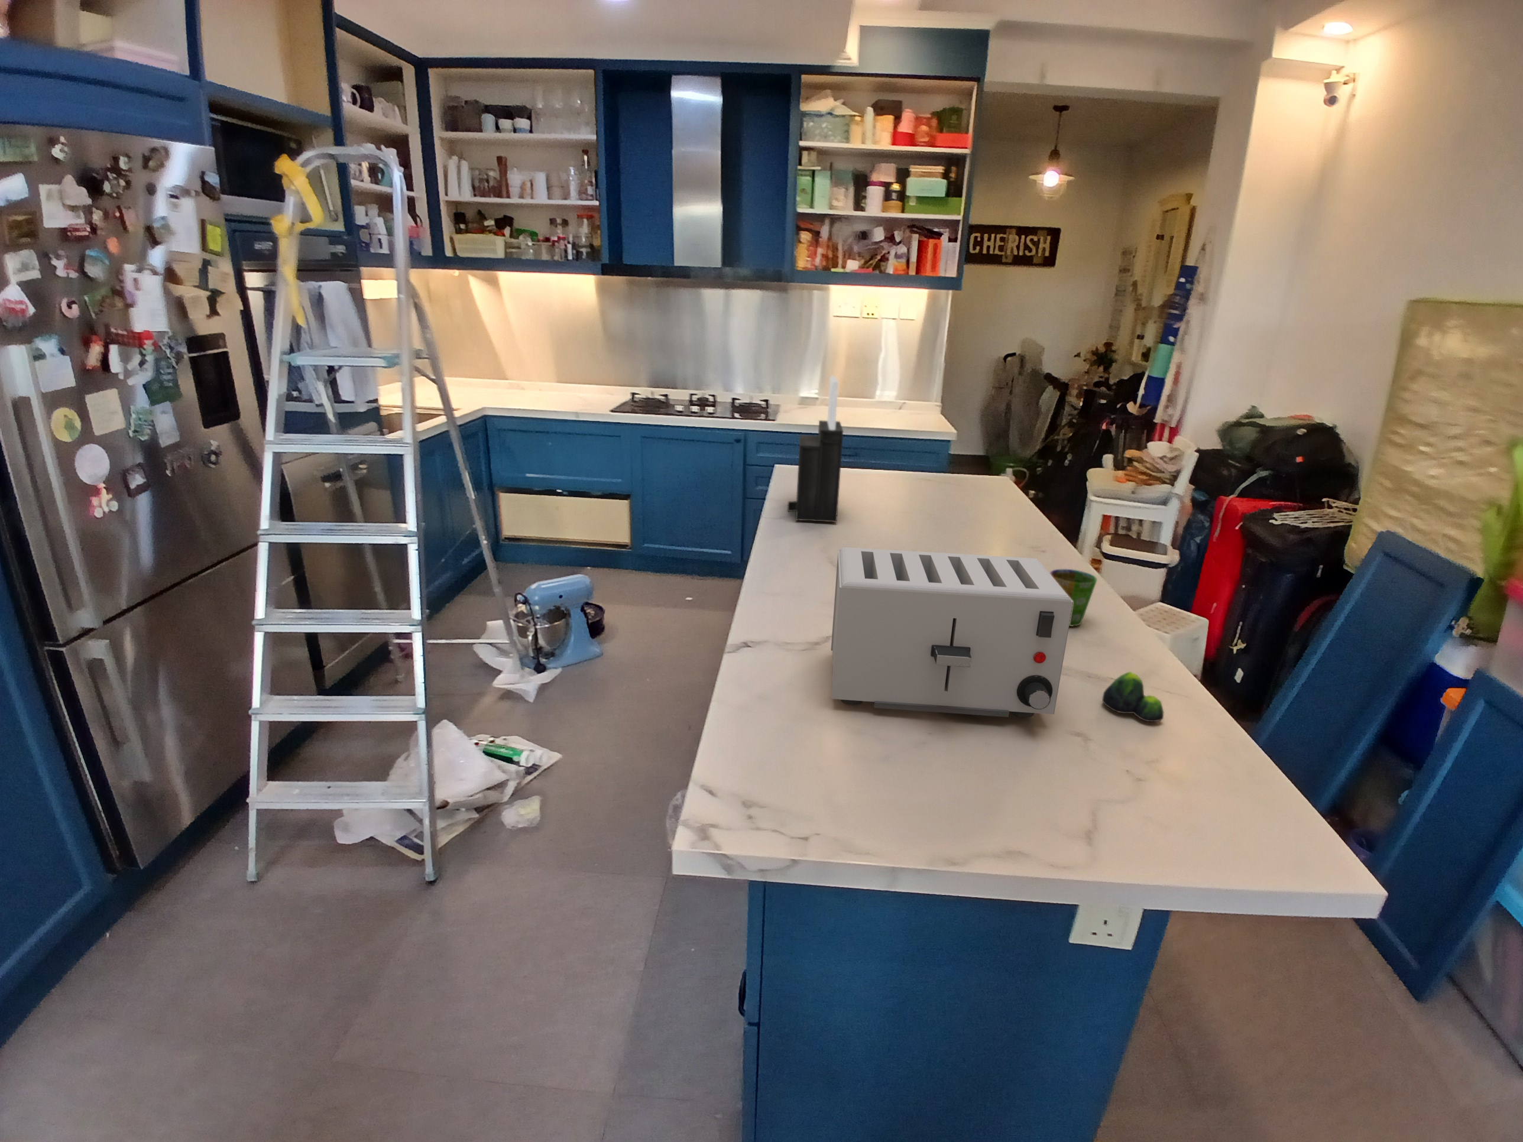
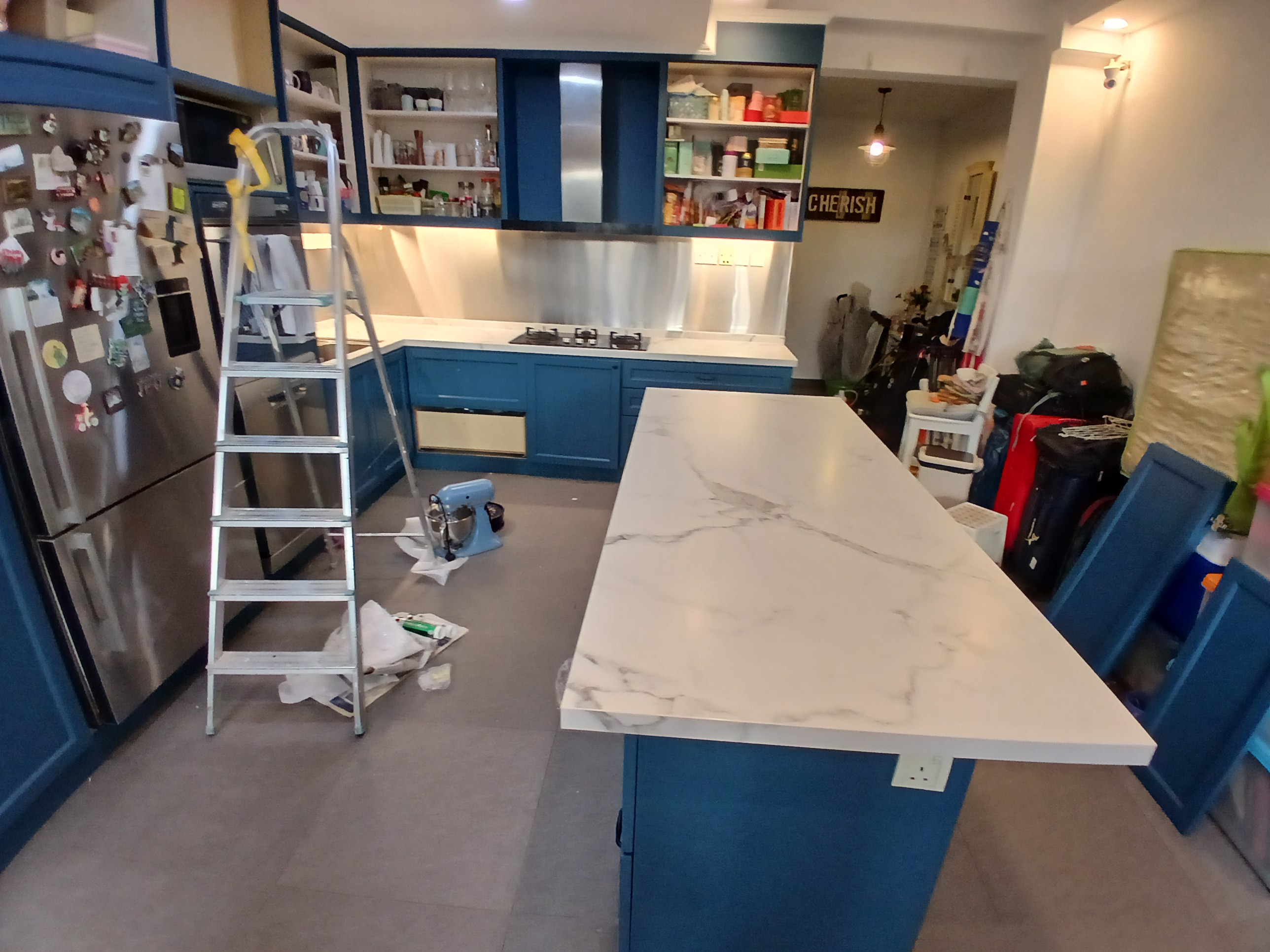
- knife block (815, 447)
- cup (1067, 595)
- avocado (1133, 690)
- toaster (940, 633)
